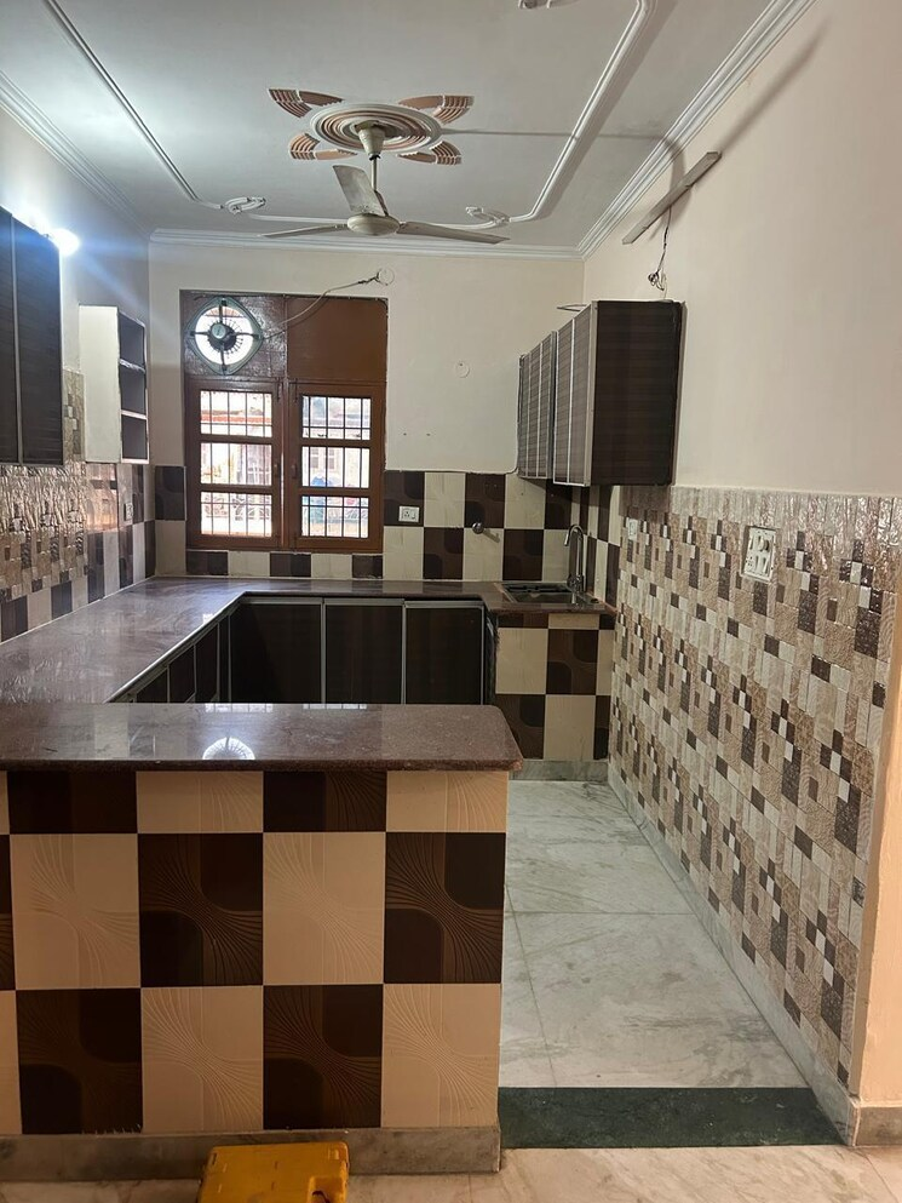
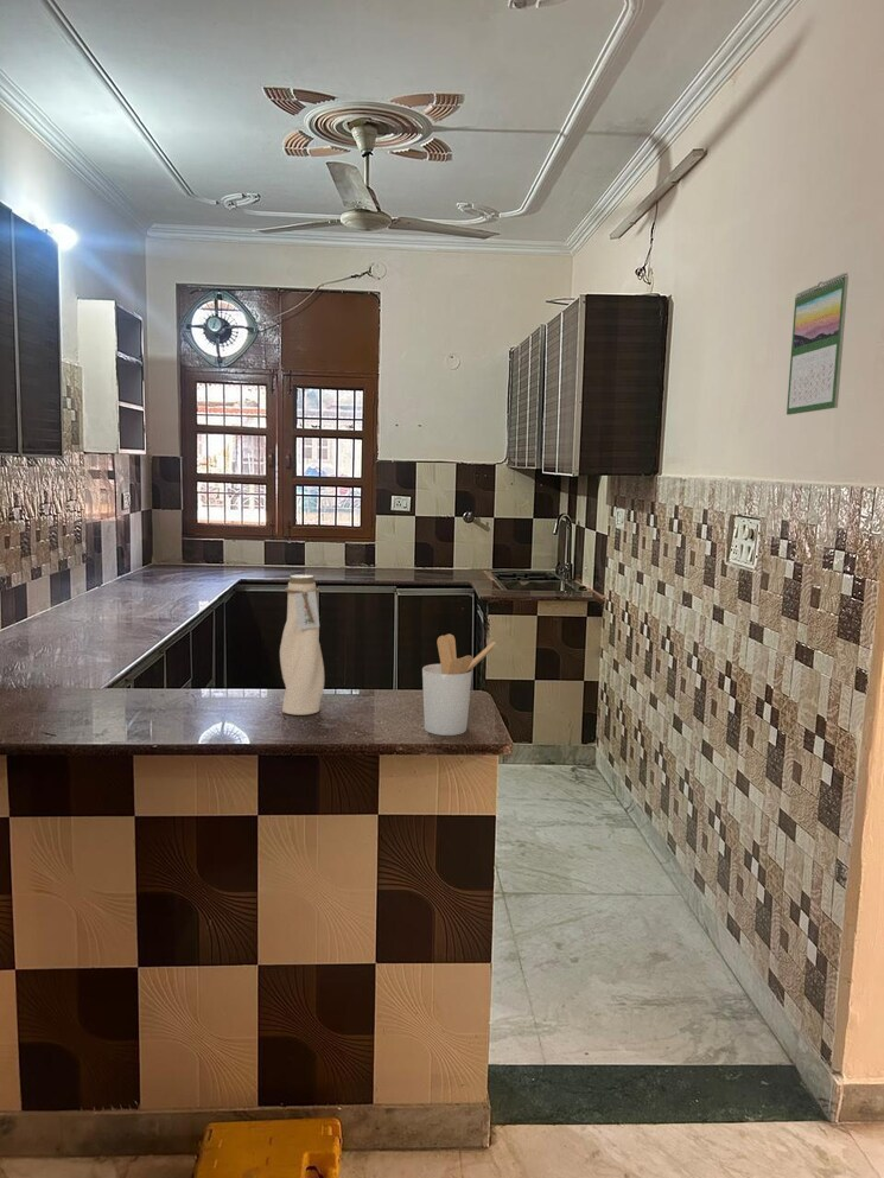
+ water bottle (303, 644)
+ calendar (815, 346)
+ utensil holder (459, 684)
